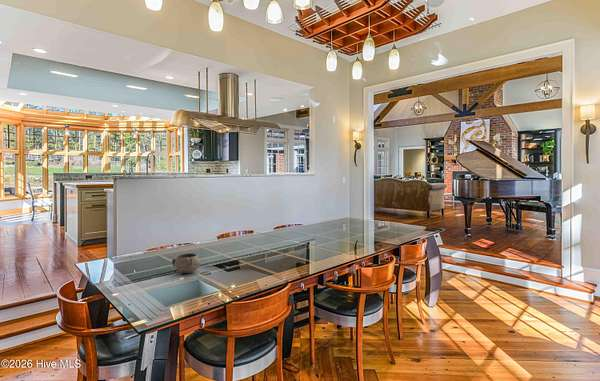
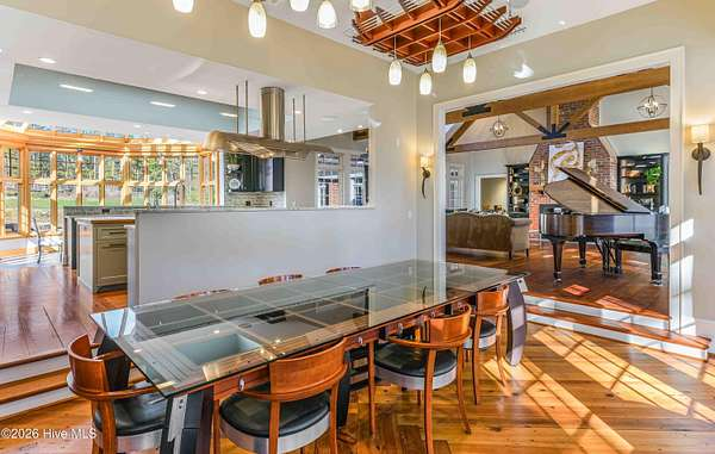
- decorative bowl (187, 263)
